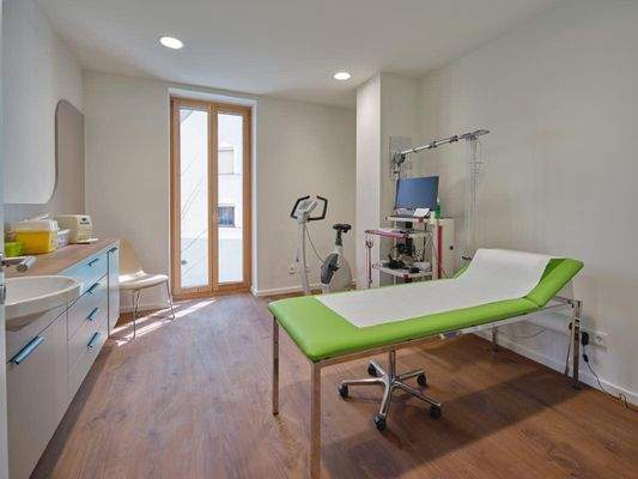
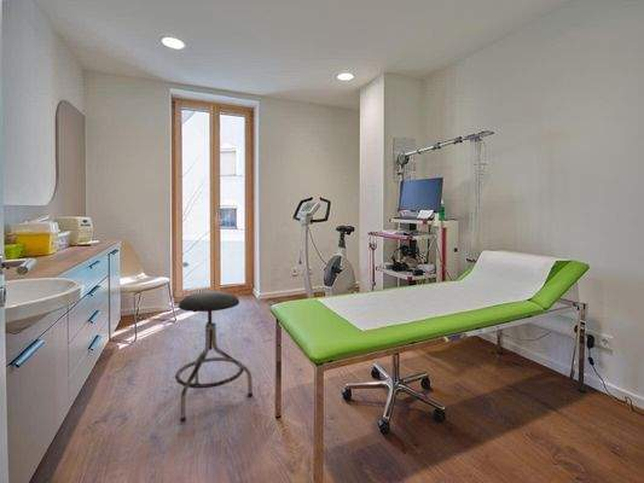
+ stool (214, 345)
